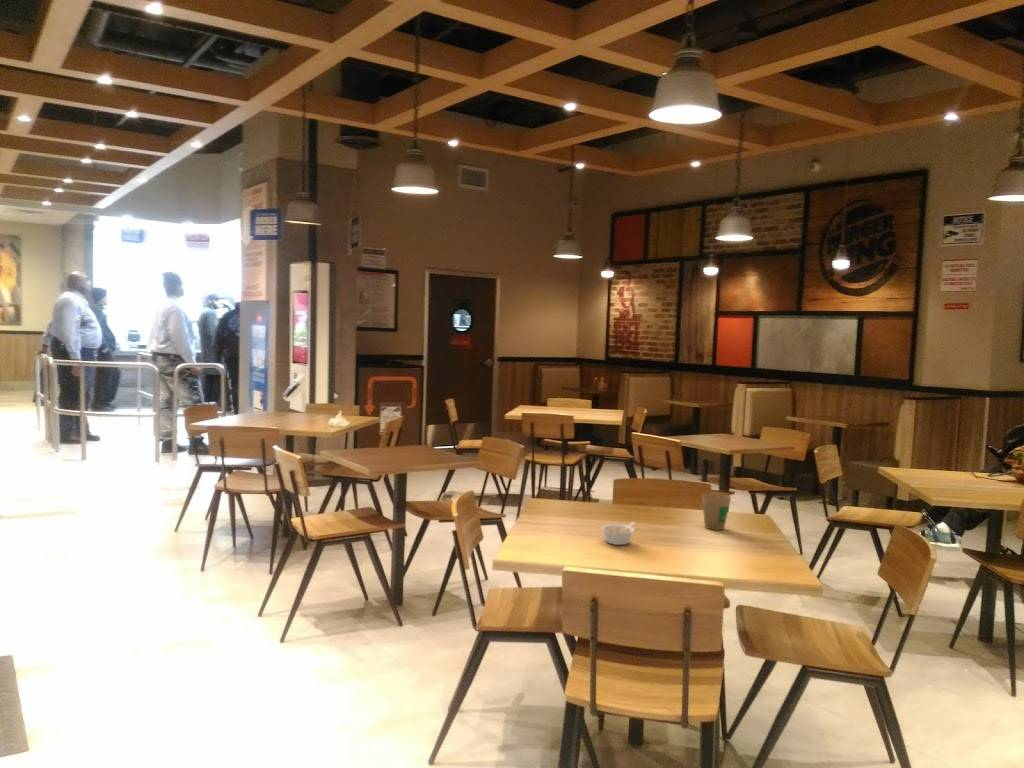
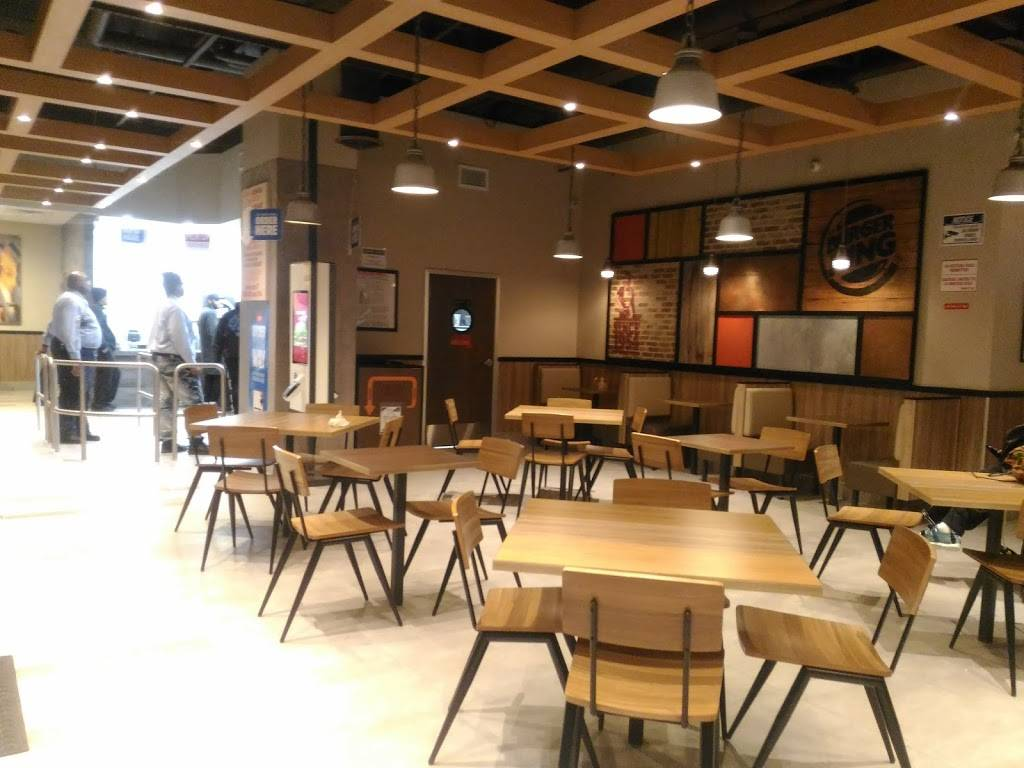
- legume (617, 533)
- paper cup (715, 511)
